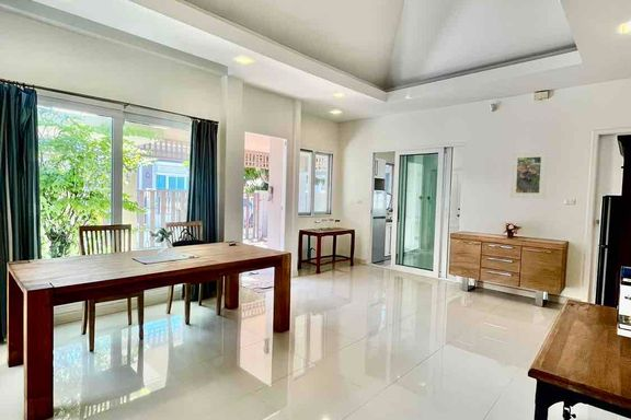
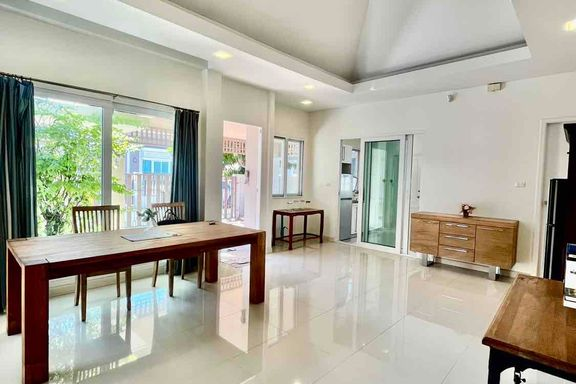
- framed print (528, 175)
